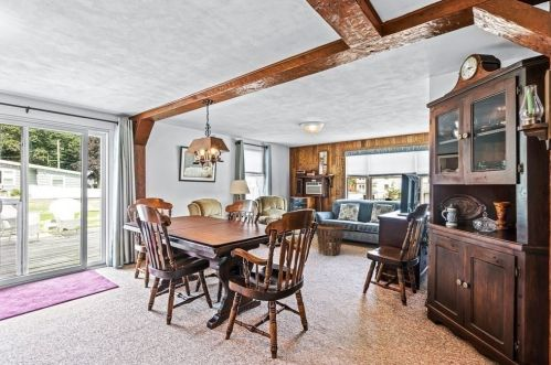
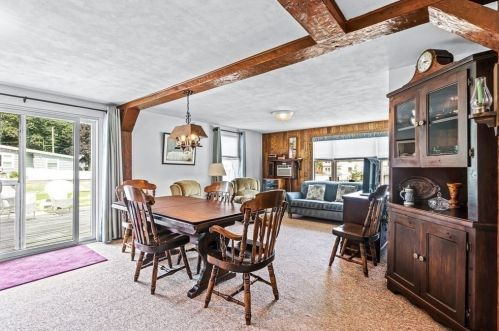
- basket (329, 238)
